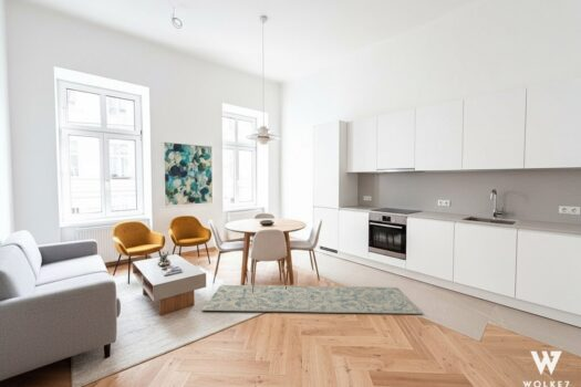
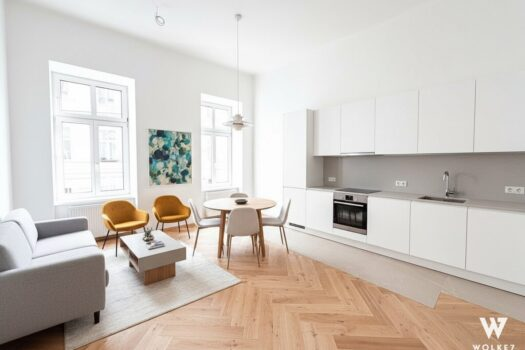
- rug (309, 297)
